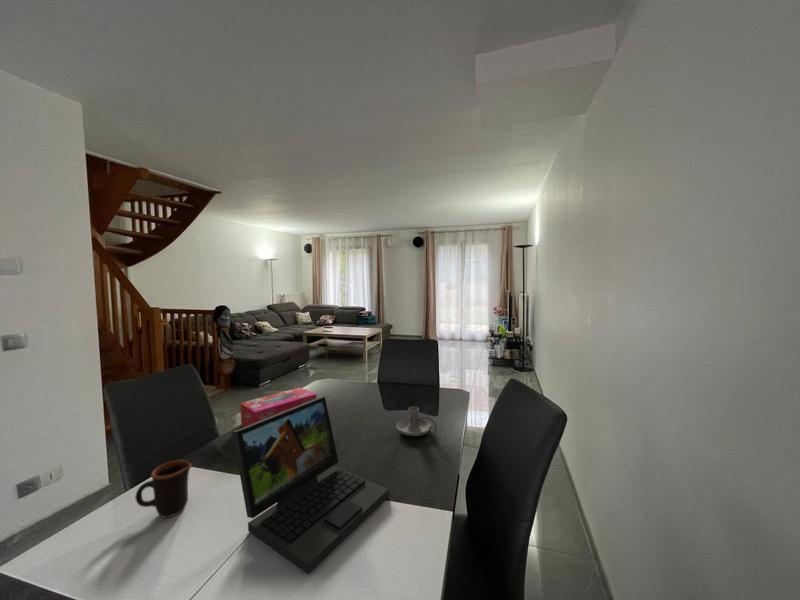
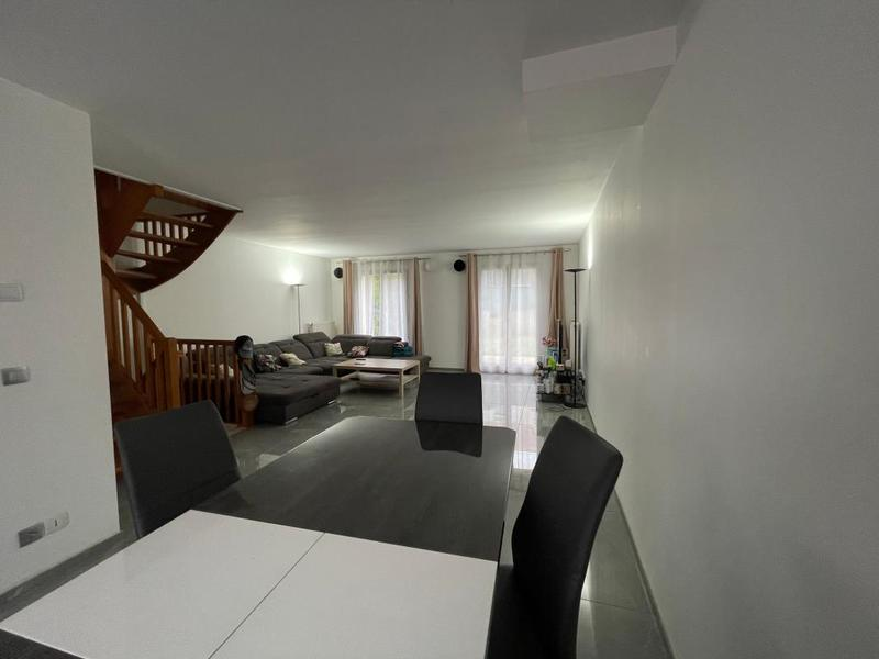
- laptop (315, 464)
- tissue box (280, 408)
- mug (164, 490)
- candle holder (417, 420)
